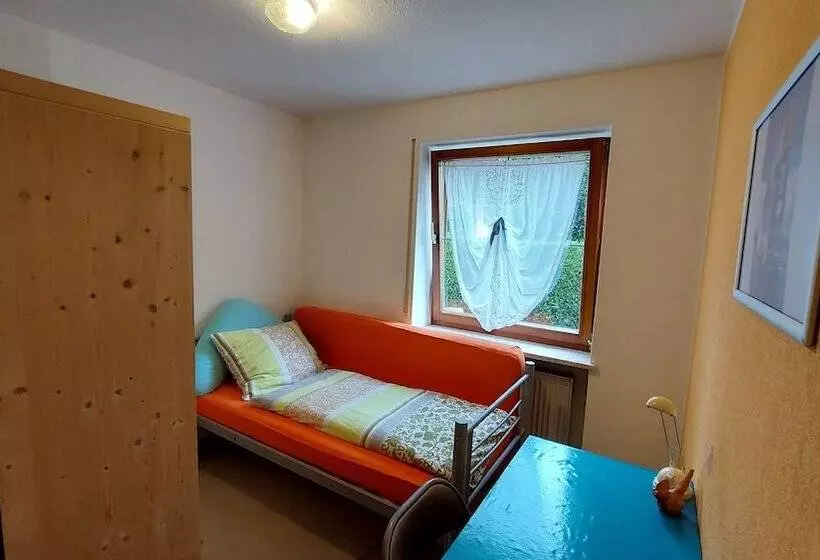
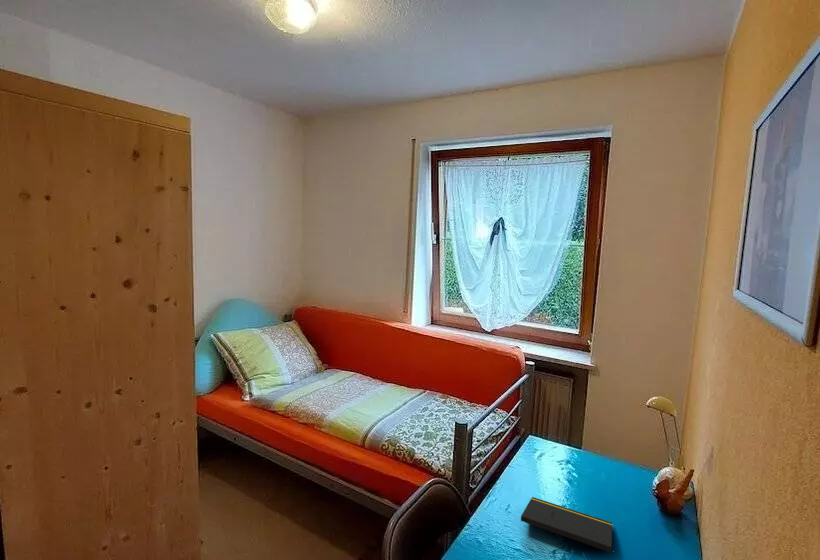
+ notepad (567, 521)
